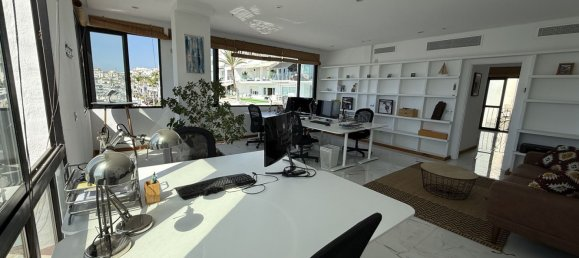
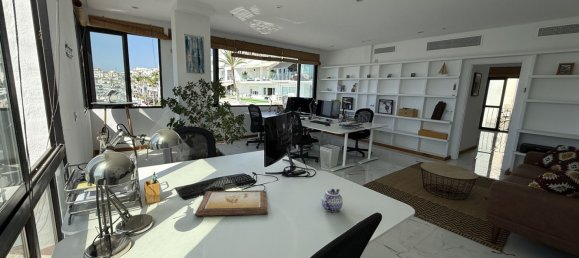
+ teapot (332, 199)
+ picture frame (234, 200)
